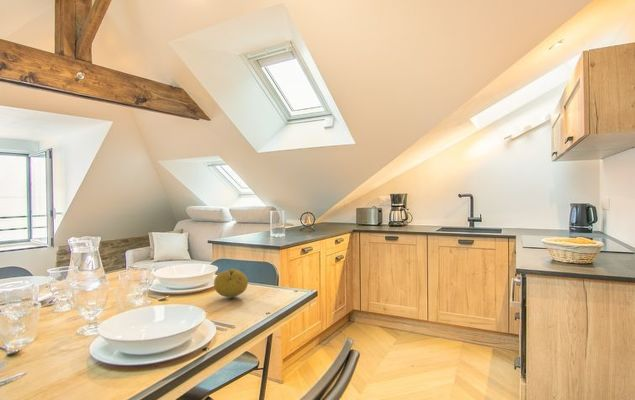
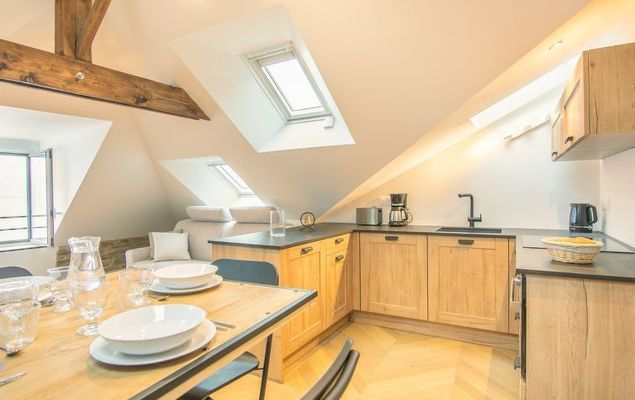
- fruit (231, 283)
